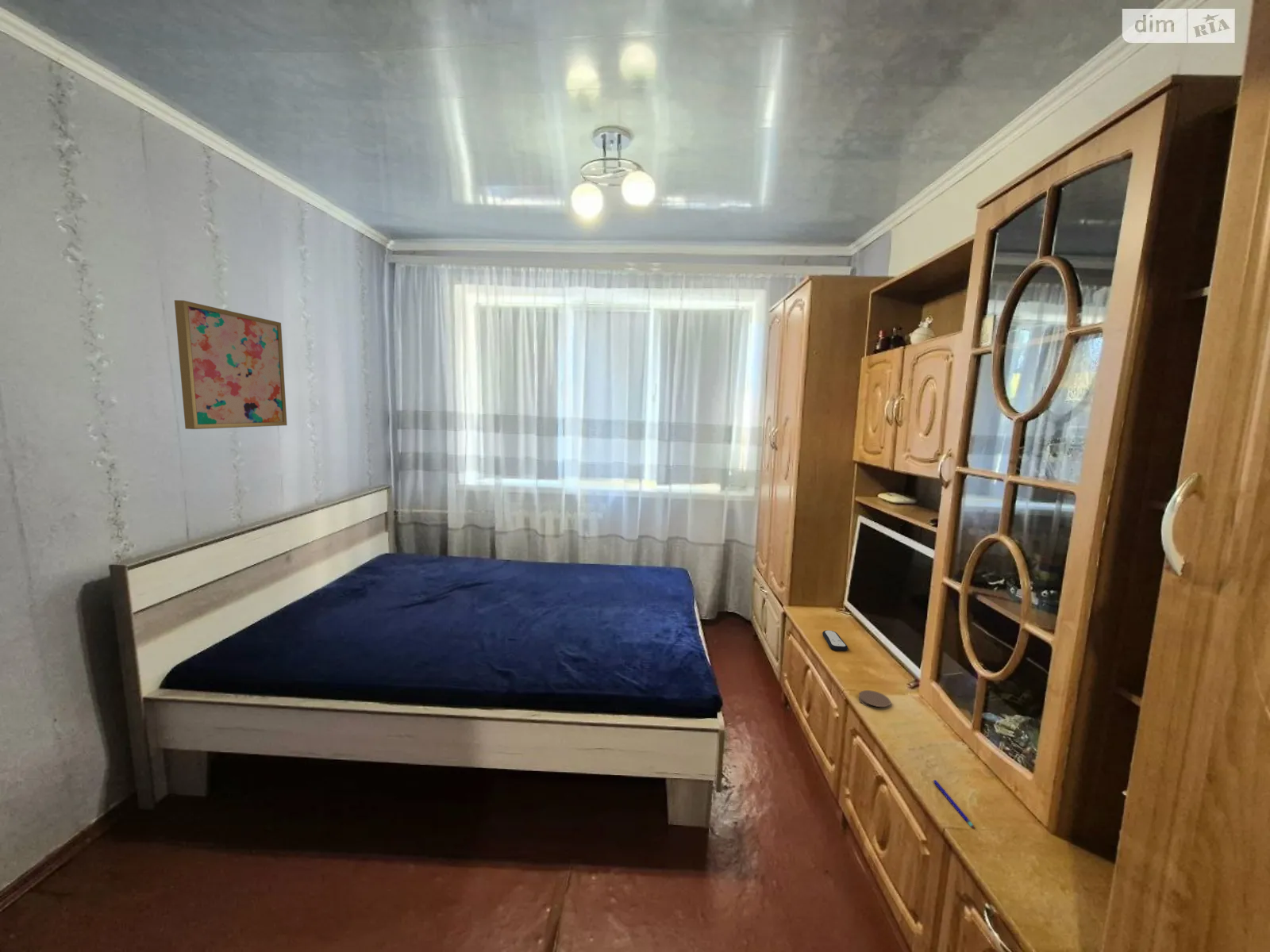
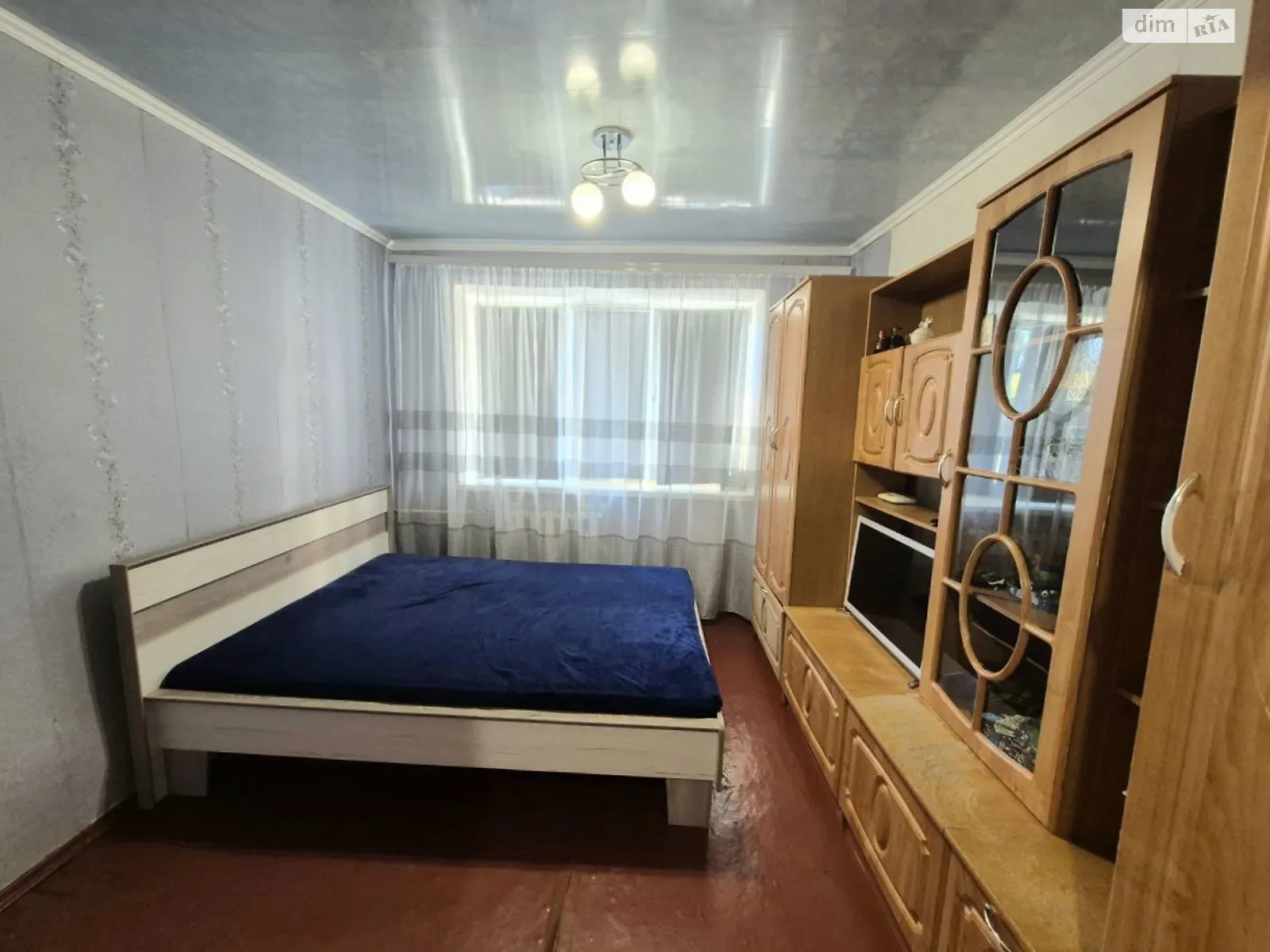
- pen (952, 803)
- coaster (874, 700)
- wall art (237, 370)
- remote control (833, 639)
